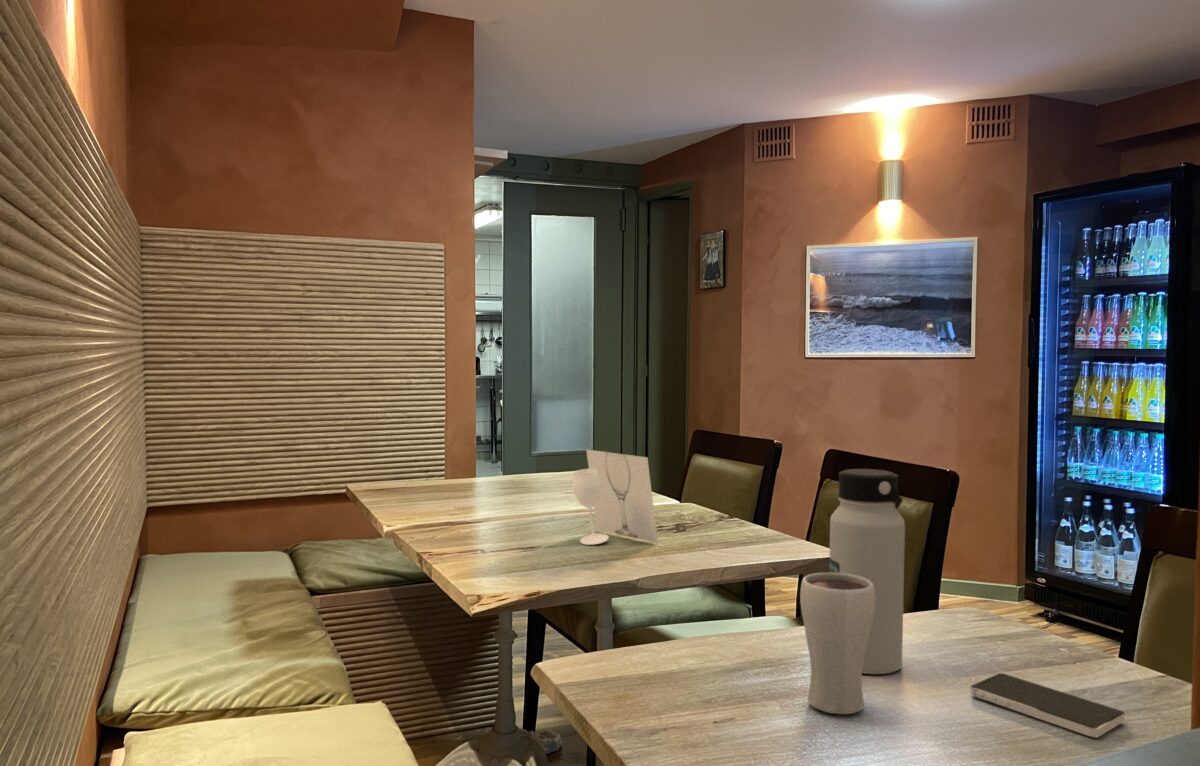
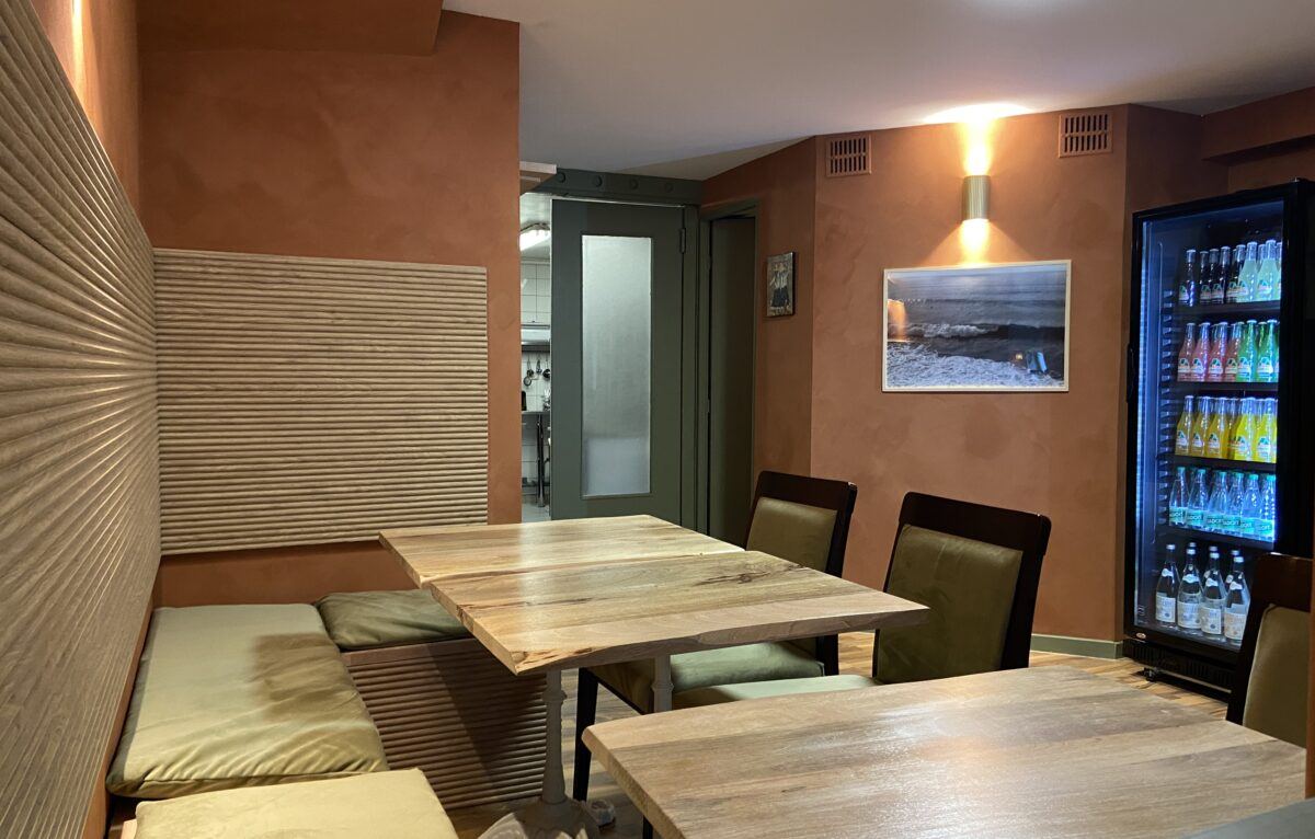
- water bottle (866, 567)
- glass (602, 497)
- smartphone (1044, 702)
- drinking glass (836, 643)
